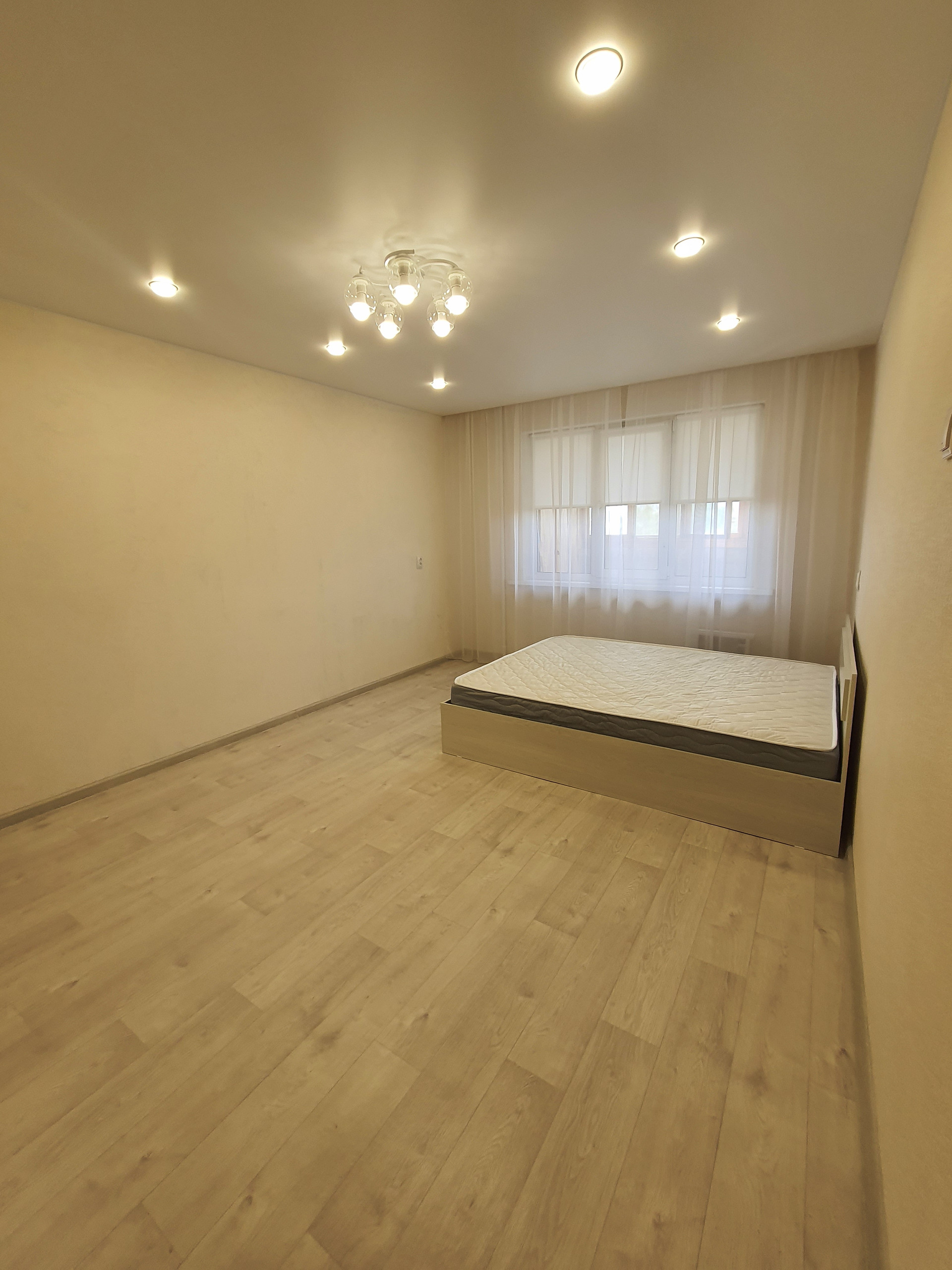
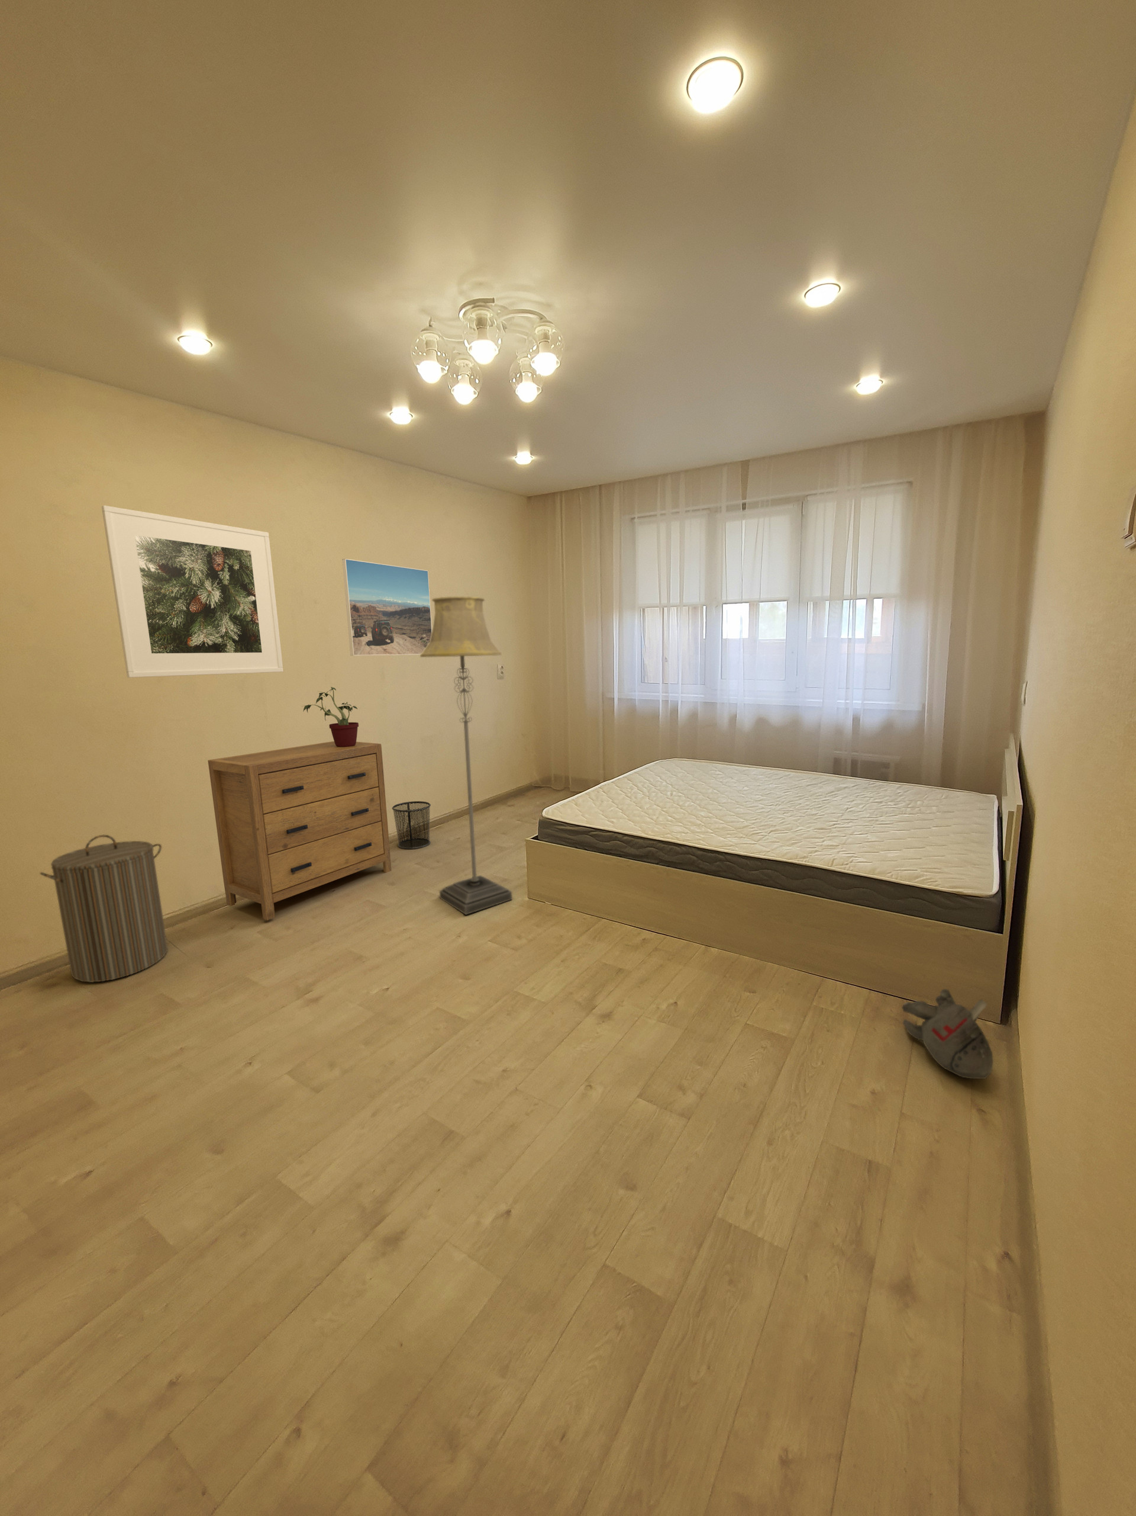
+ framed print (391, 610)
+ dresser (308, 820)
+ potted plant (332, 715)
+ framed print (204, 599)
+ floor lamp (467, 756)
+ waste bin (413, 825)
+ plush toy (944, 1029)
+ laundry hamper (111, 900)
